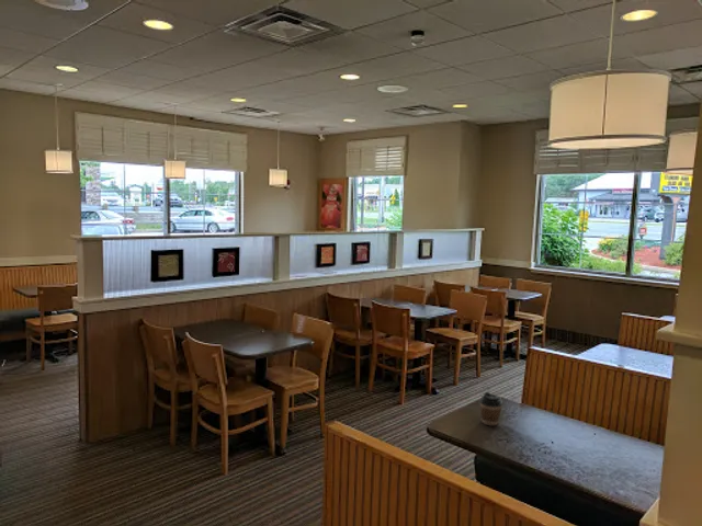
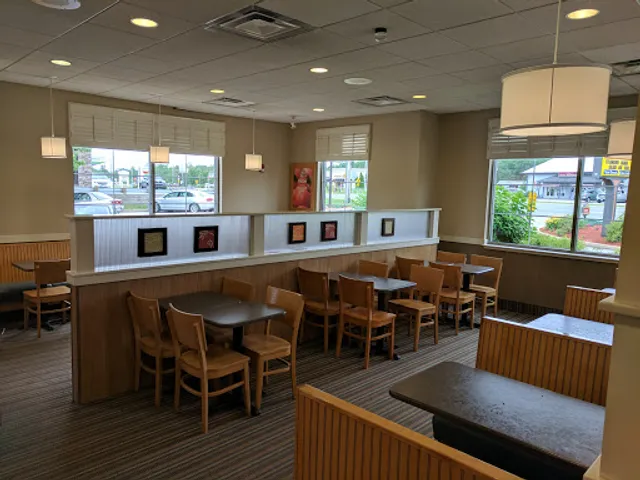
- coffee cup (490, 408)
